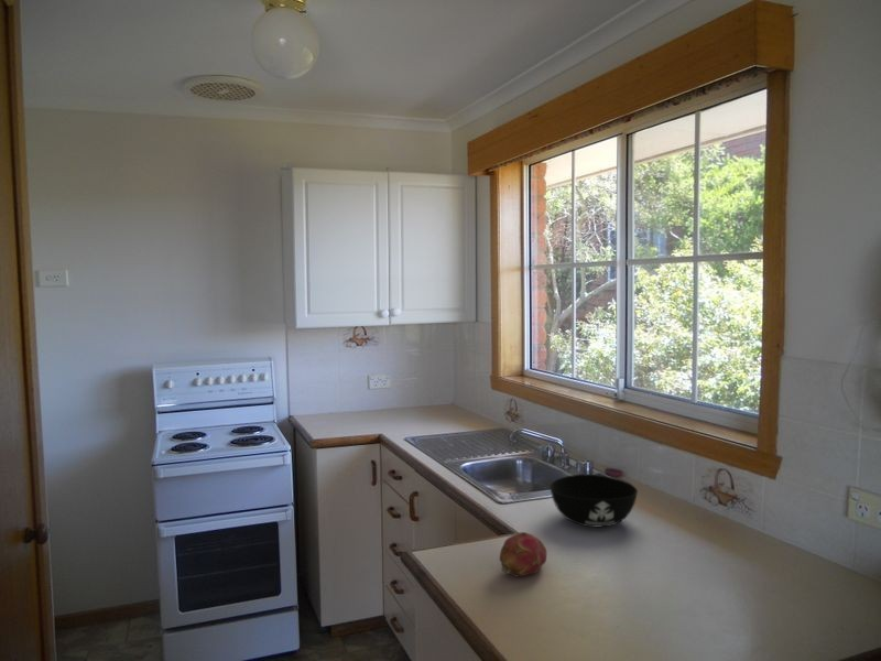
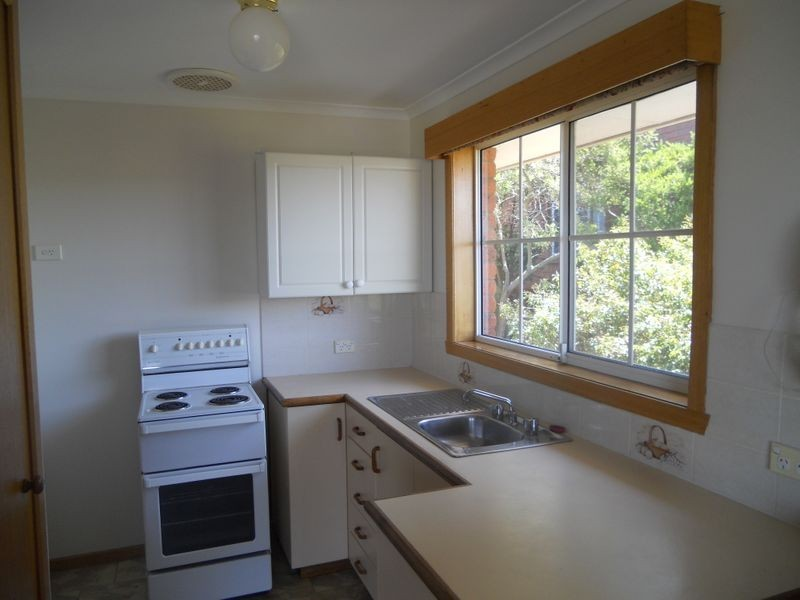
- fruit (524, 552)
- bowl (592, 503)
